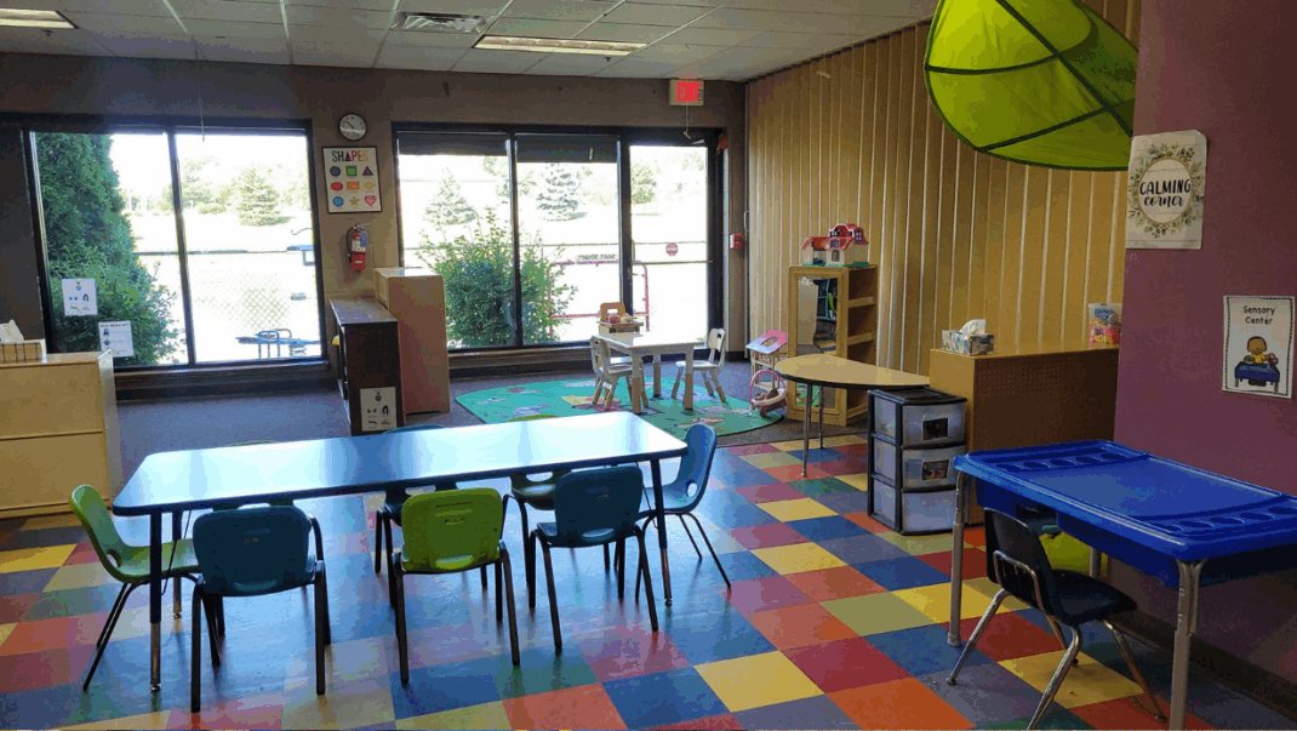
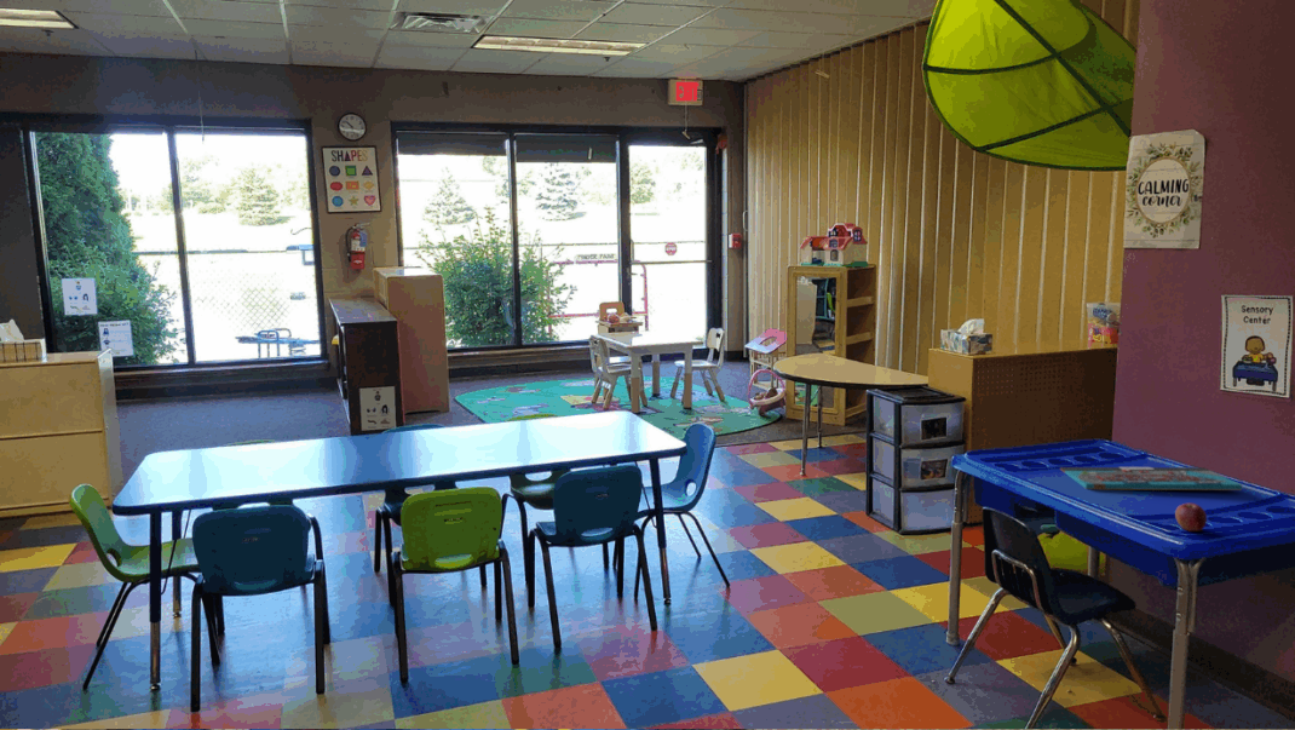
+ board game (1146, 476)
+ apple (1191, 516)
